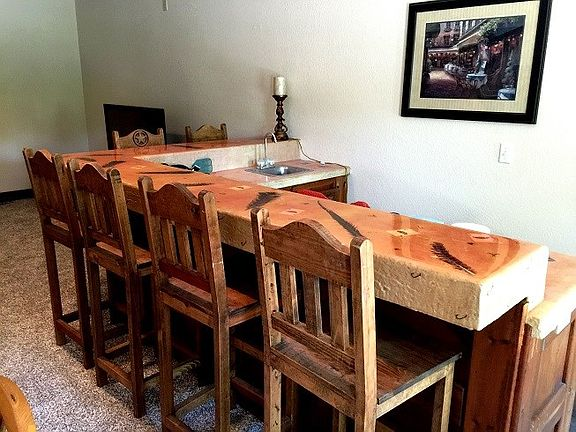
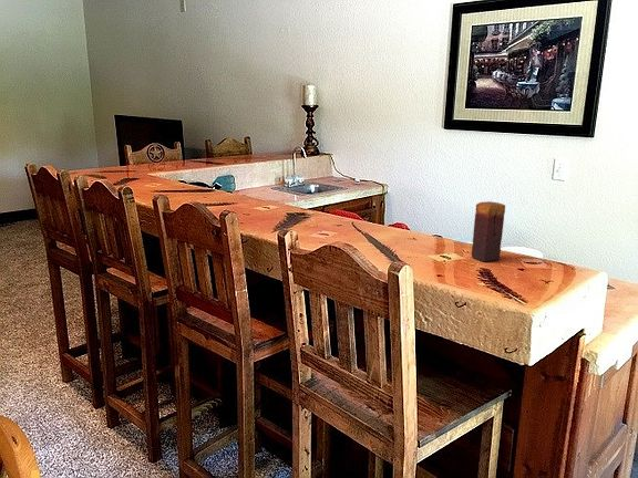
+ candle (487, 230)
